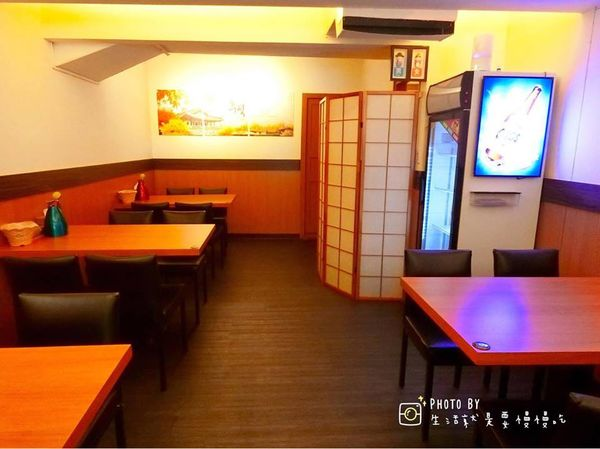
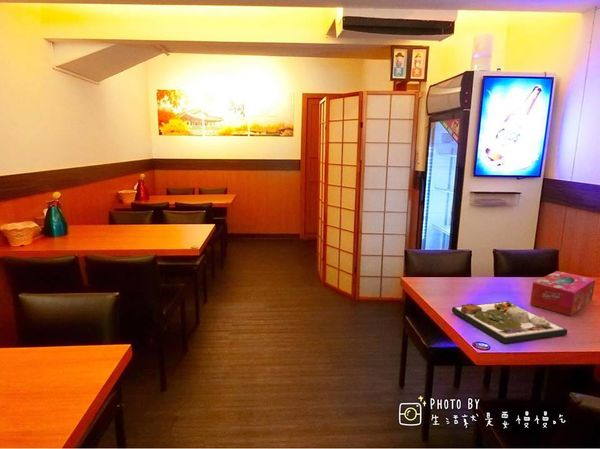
+ tissue box (563, 291)
+ dinner plate (506, 316)
